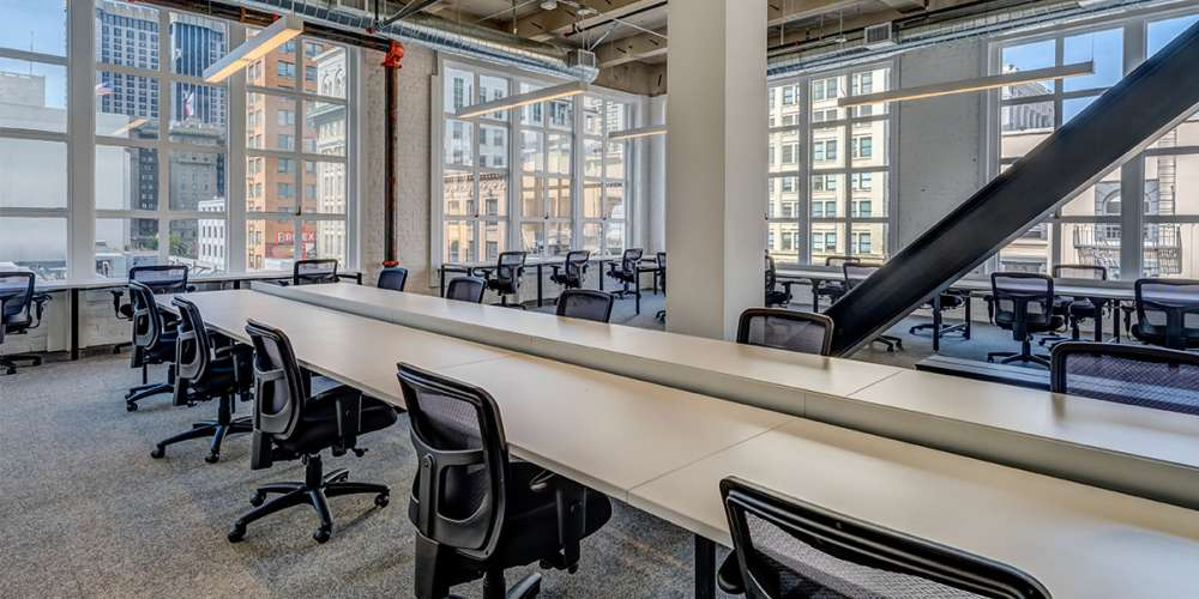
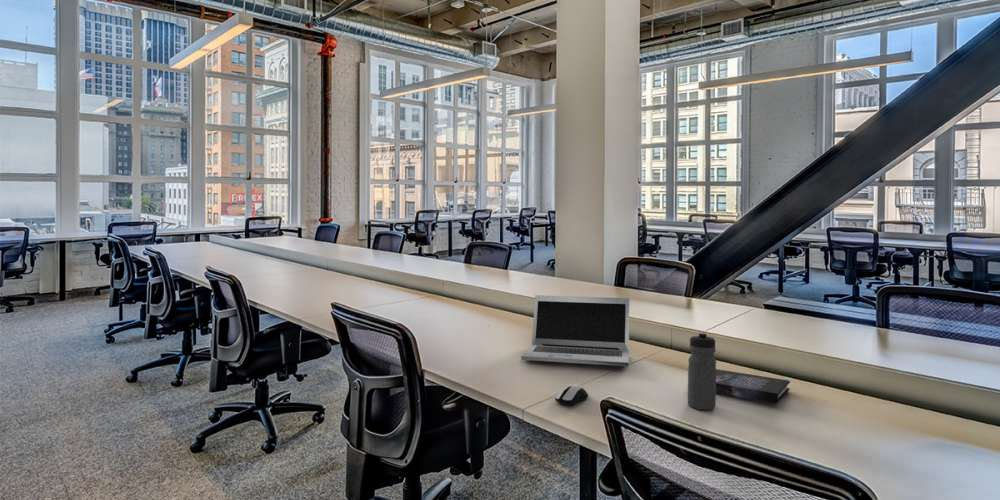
+ book (738, 384)
+ water bottle (702, 369)
+ laptop (577, 328)
+ computer mouse (572, 392)
